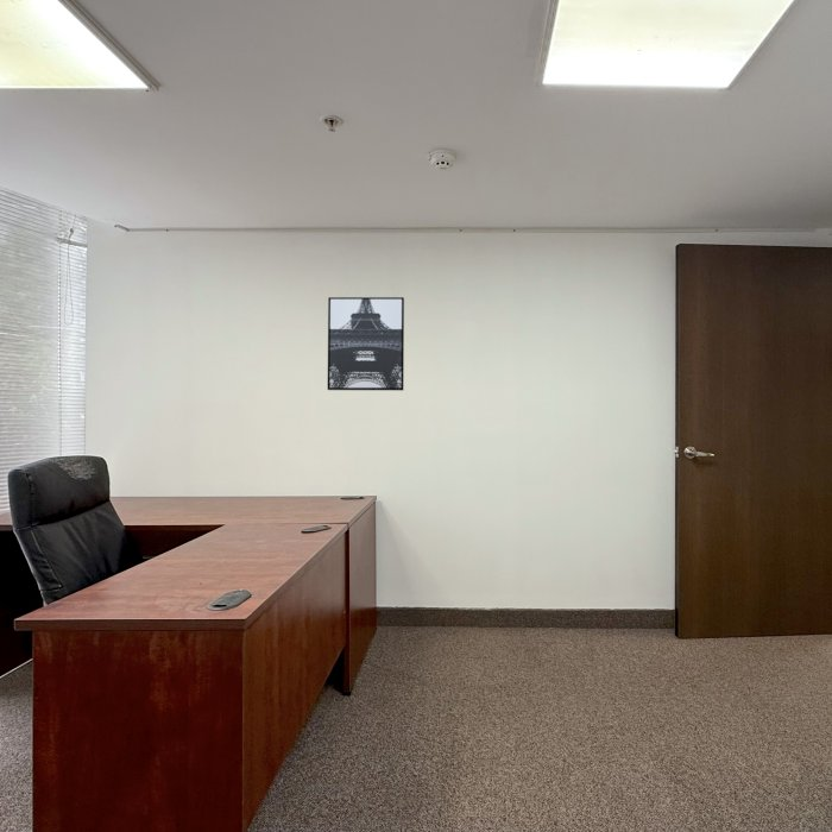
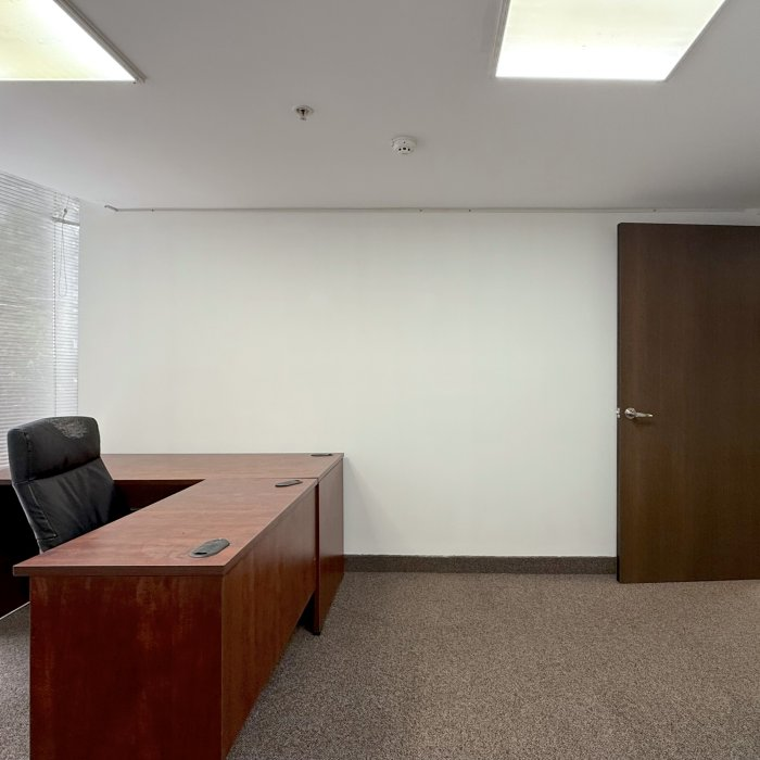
- wall art (365, 343)
